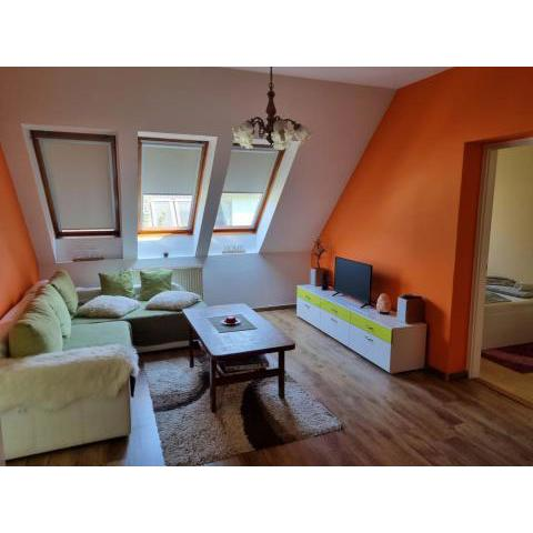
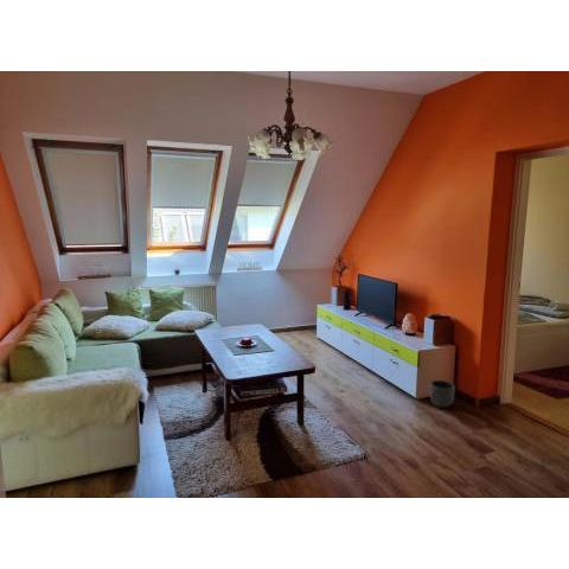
+ planter (441, 395)
